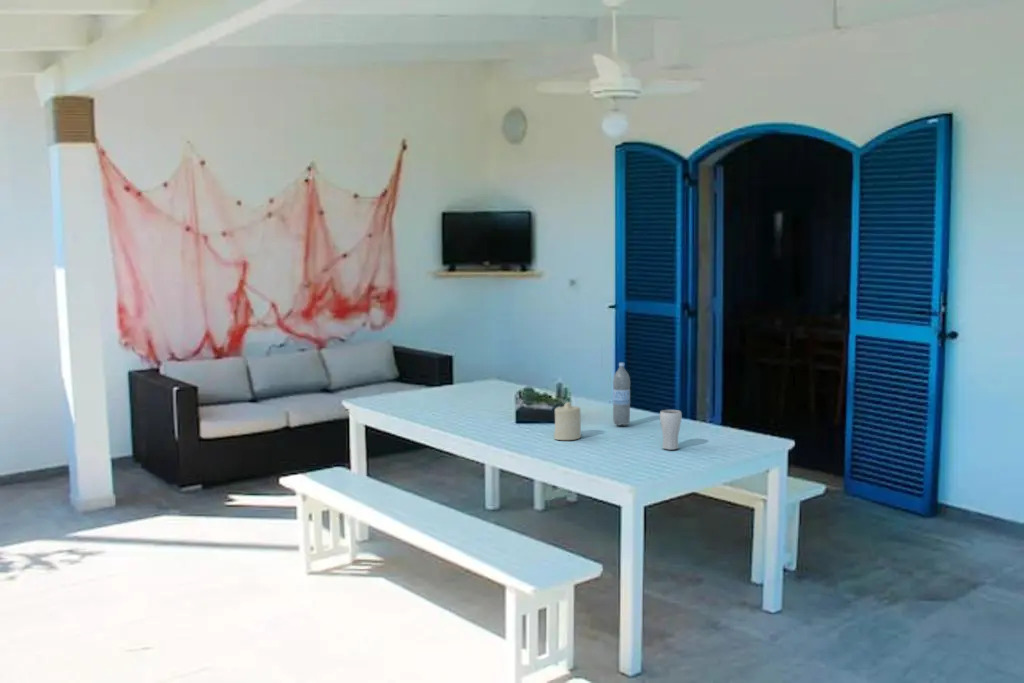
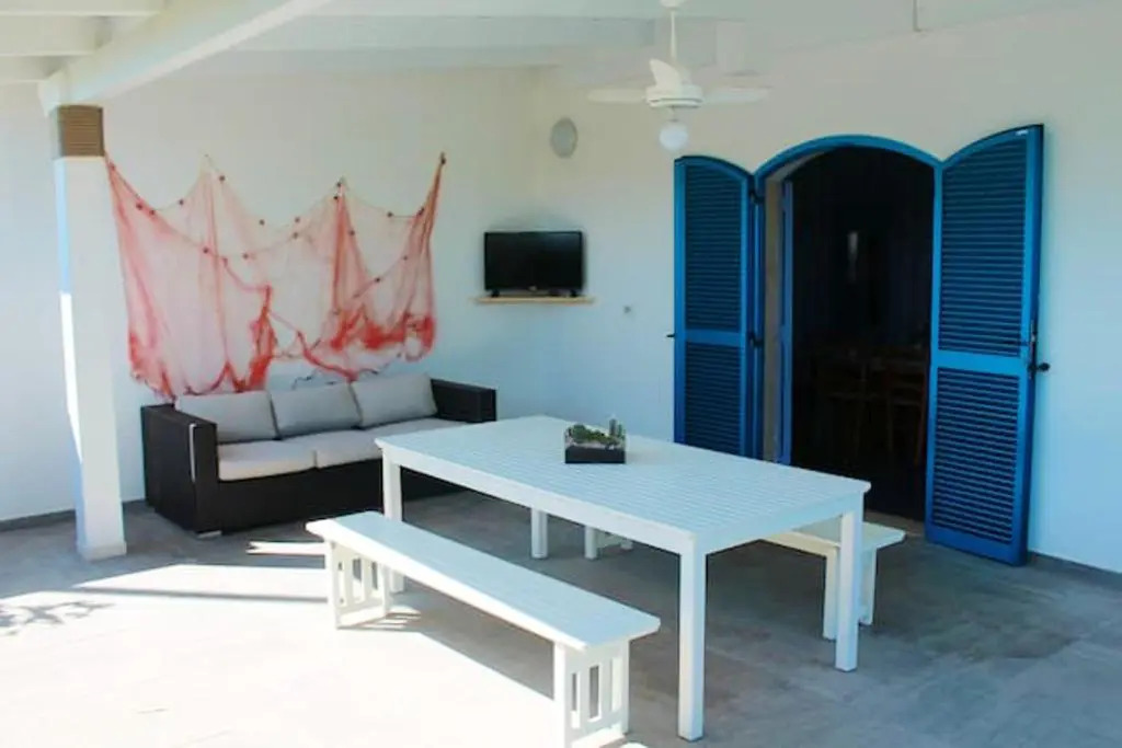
- water bottle (621, 394)
- candle (567, 420)
- drinking glass (670, 430)
